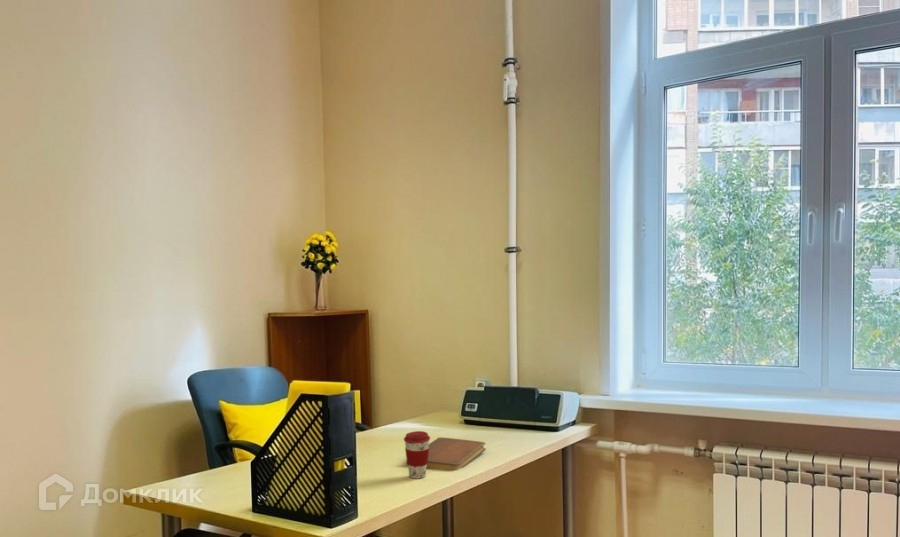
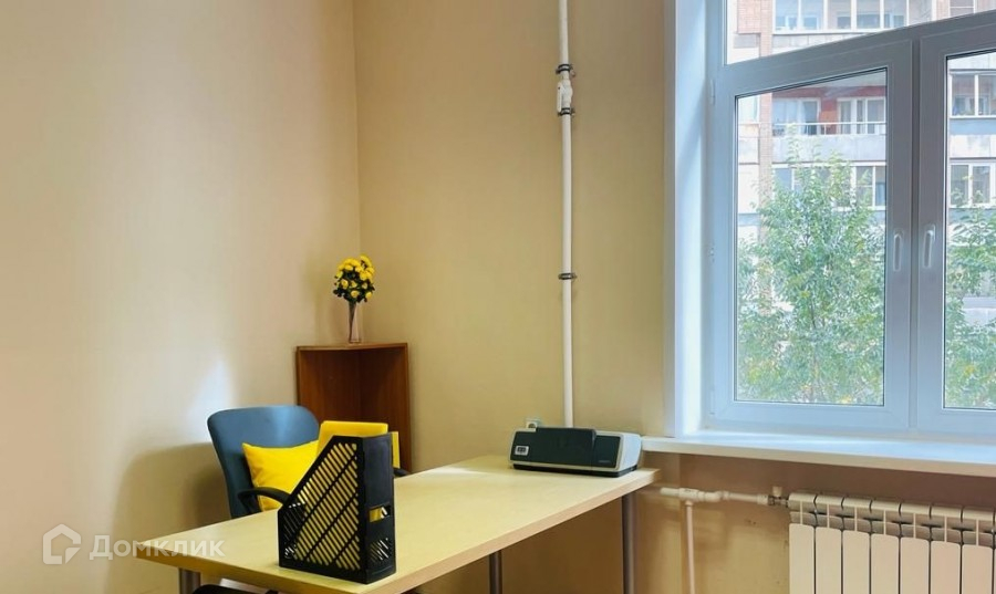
- coffee cup (417, 454)
- notebook (447, 453)
